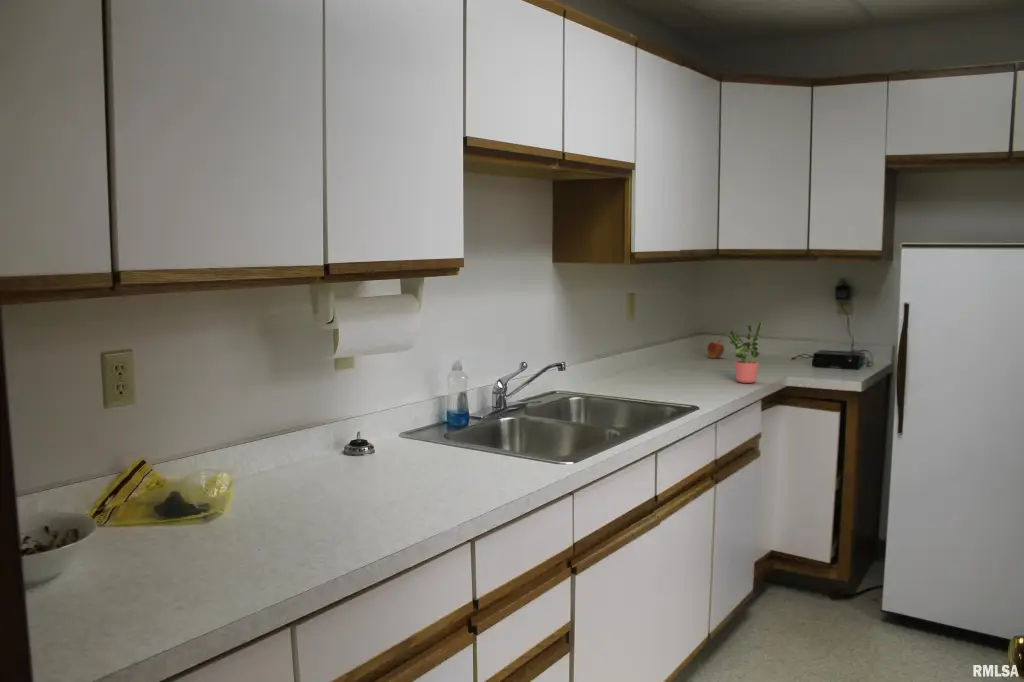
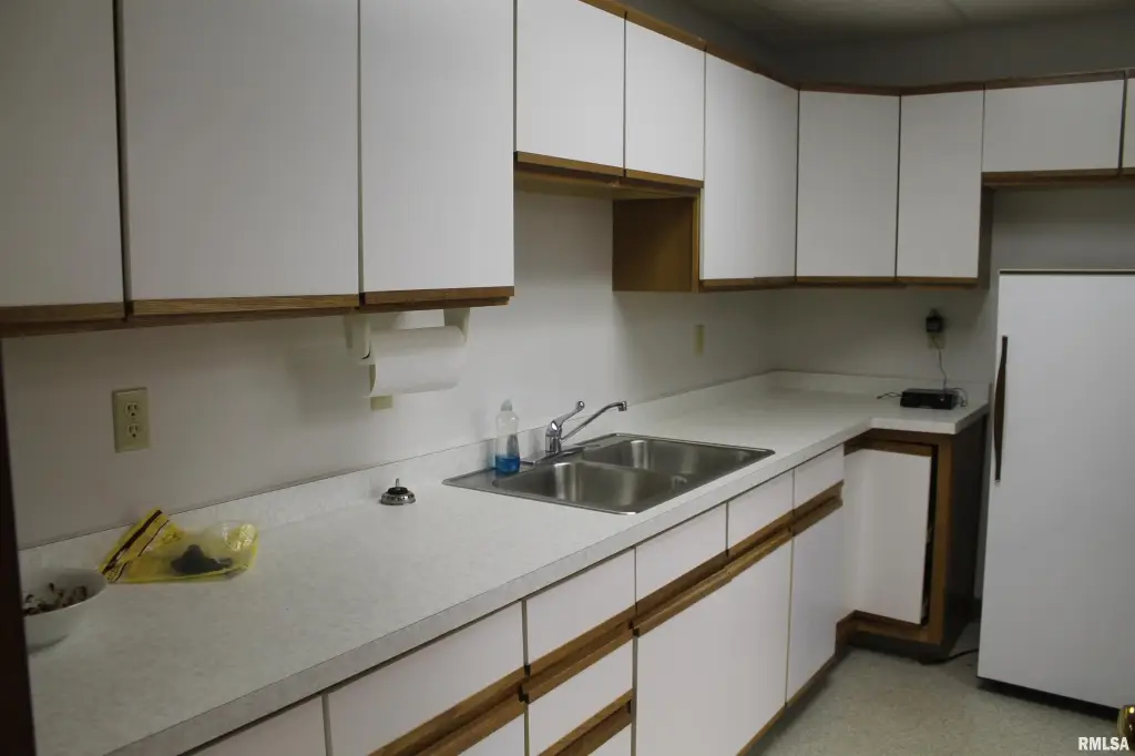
- potted plant (738, 351)
- apple (715, 348)
